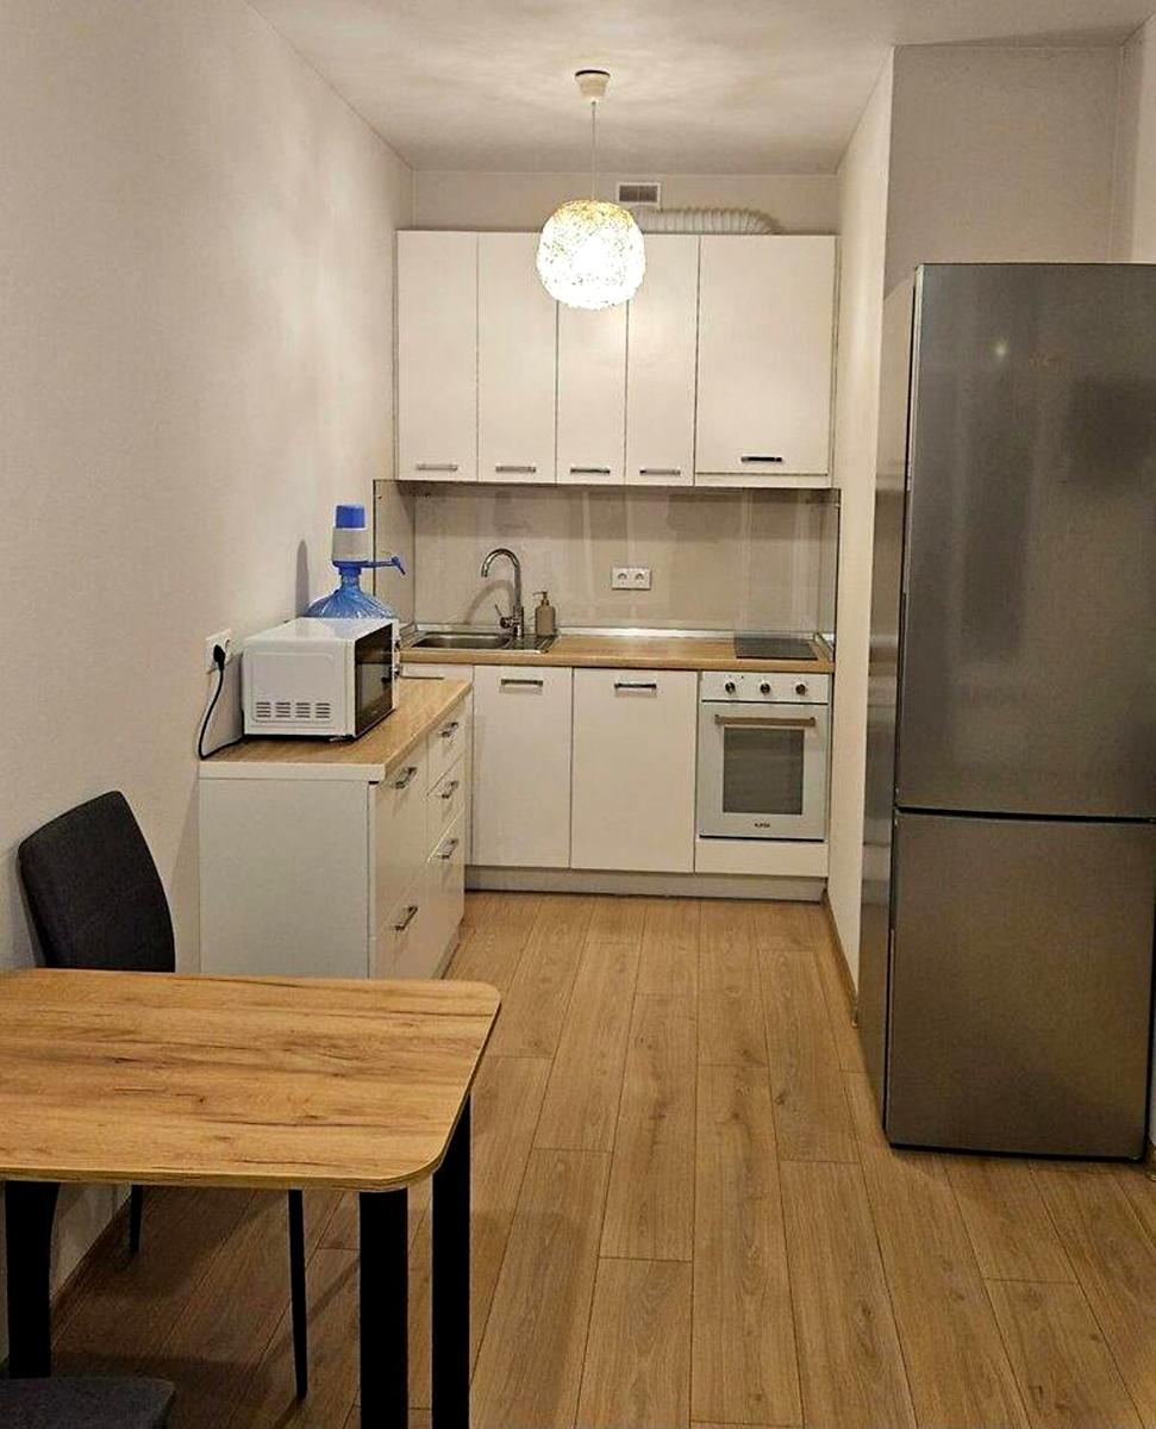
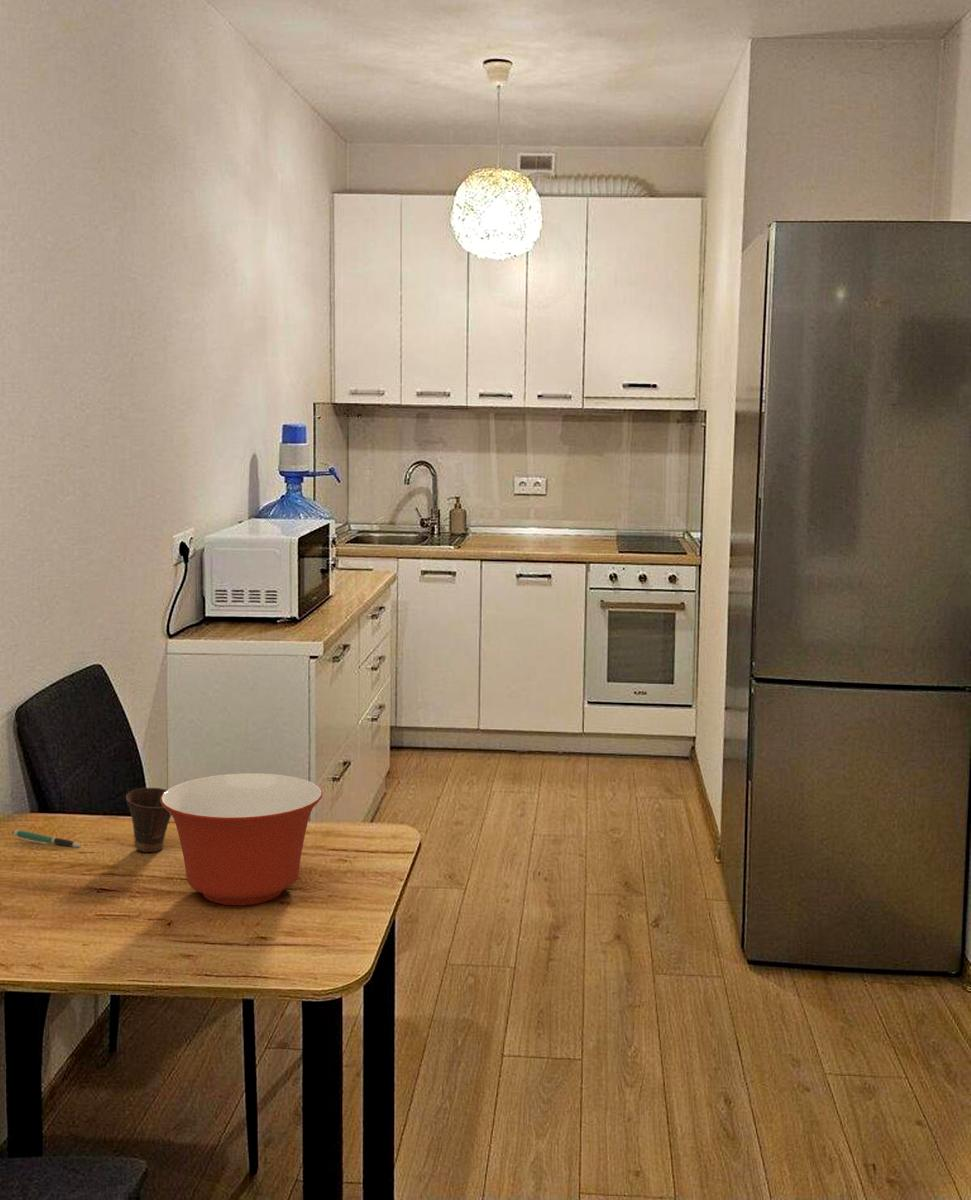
+ mixing bowl (242, 842)
+ pen (46, 838)
+ cup (152, 822)
